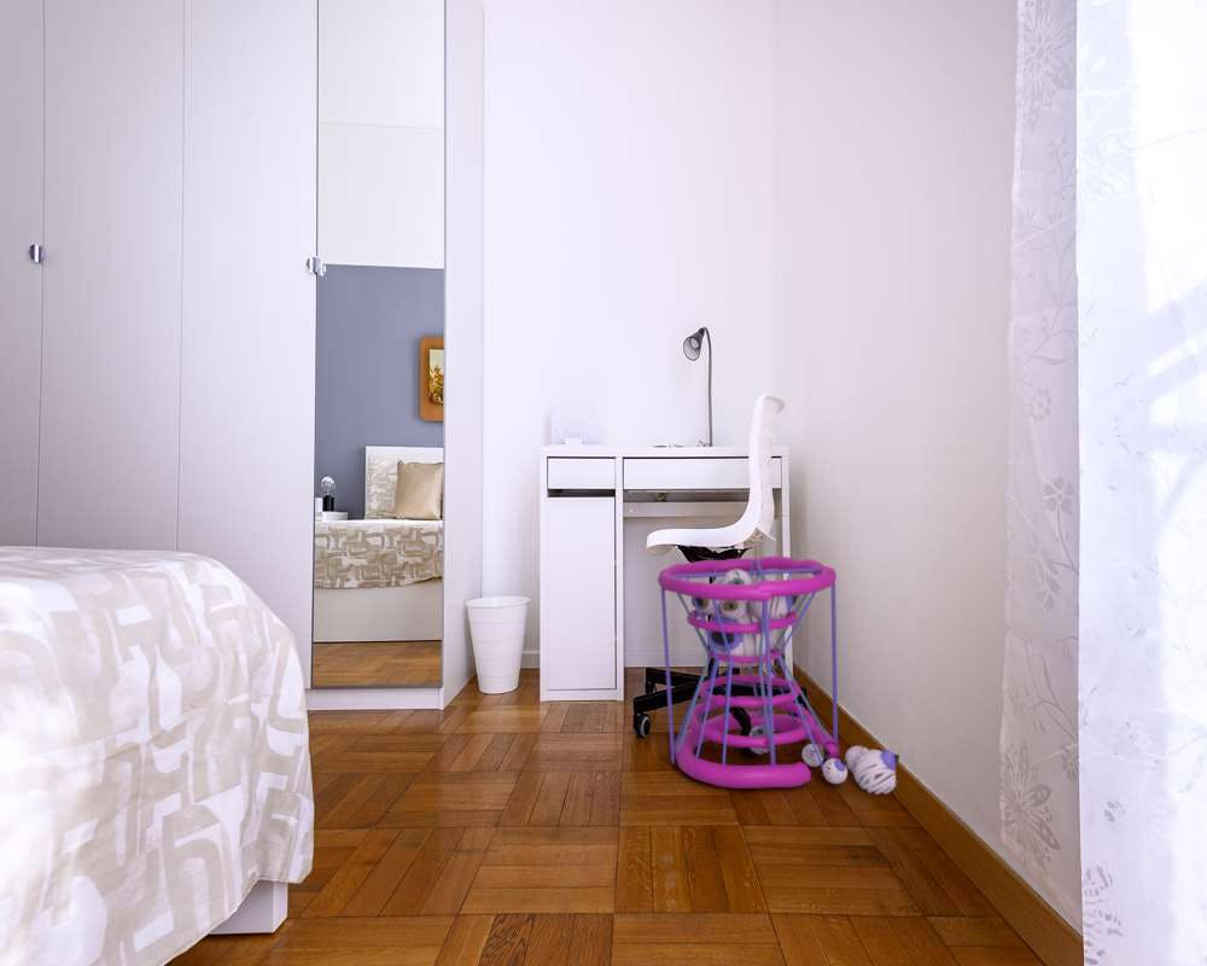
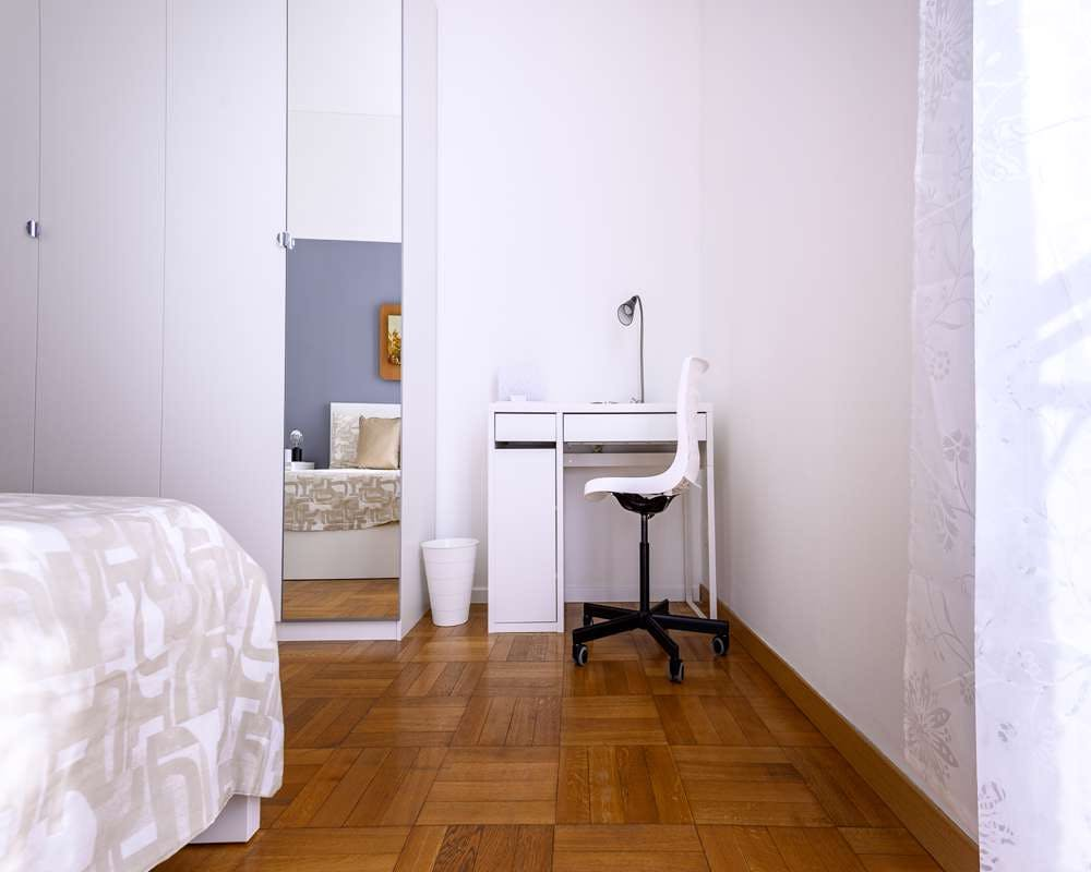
- laundry basket (764, 661)
